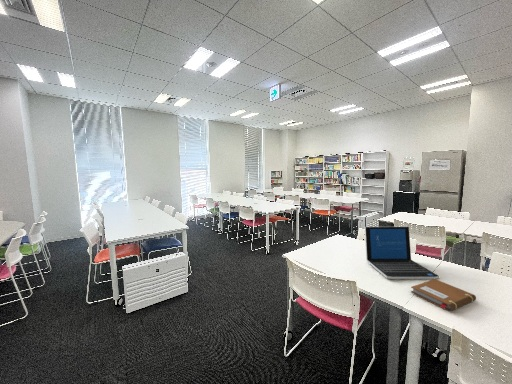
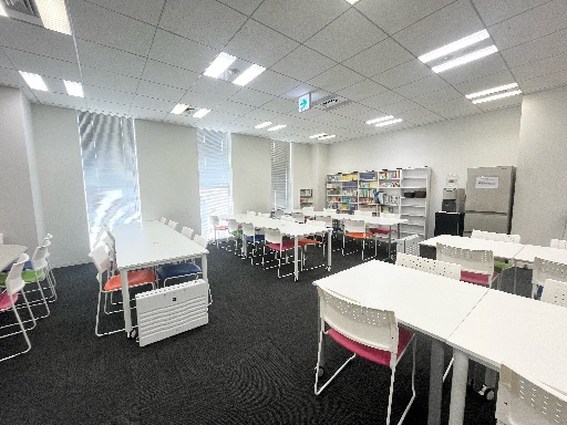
- notebook (441, 294)
- laptop (398, 250)
